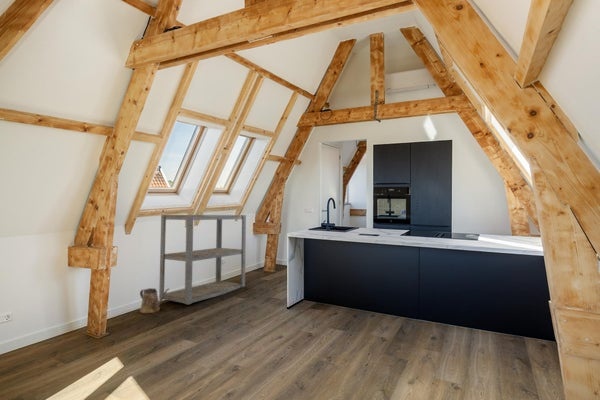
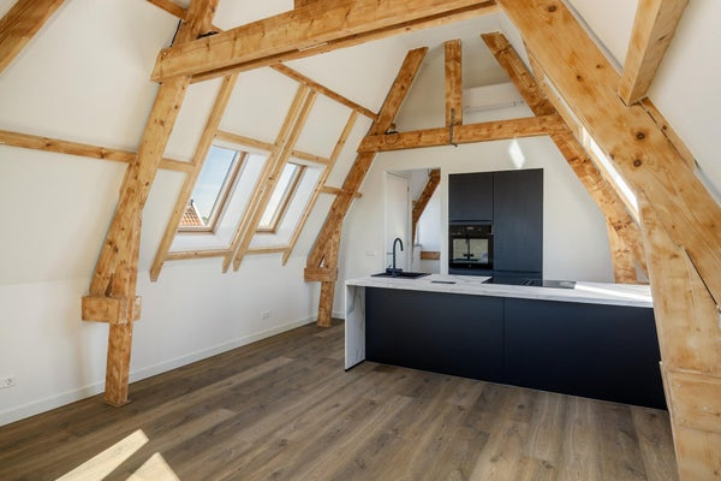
- watering can (154, 298)
- shelving unit (205, 253)
